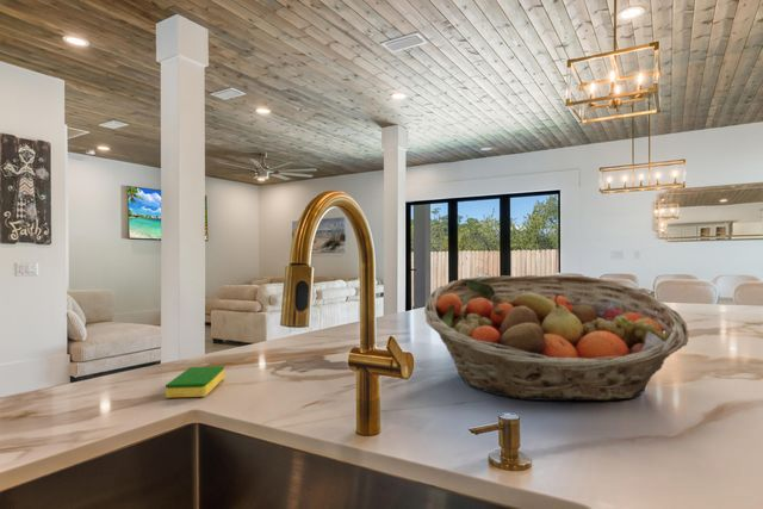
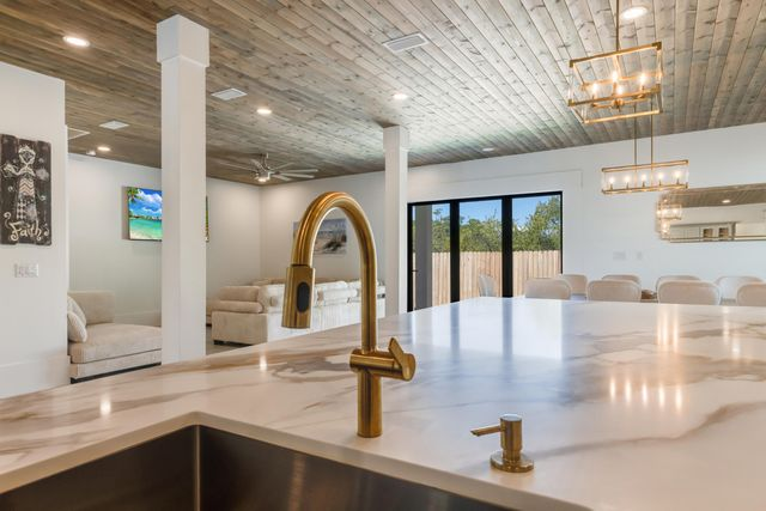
- dish sponge (197, 380)
- fruit basket (545, 328)
